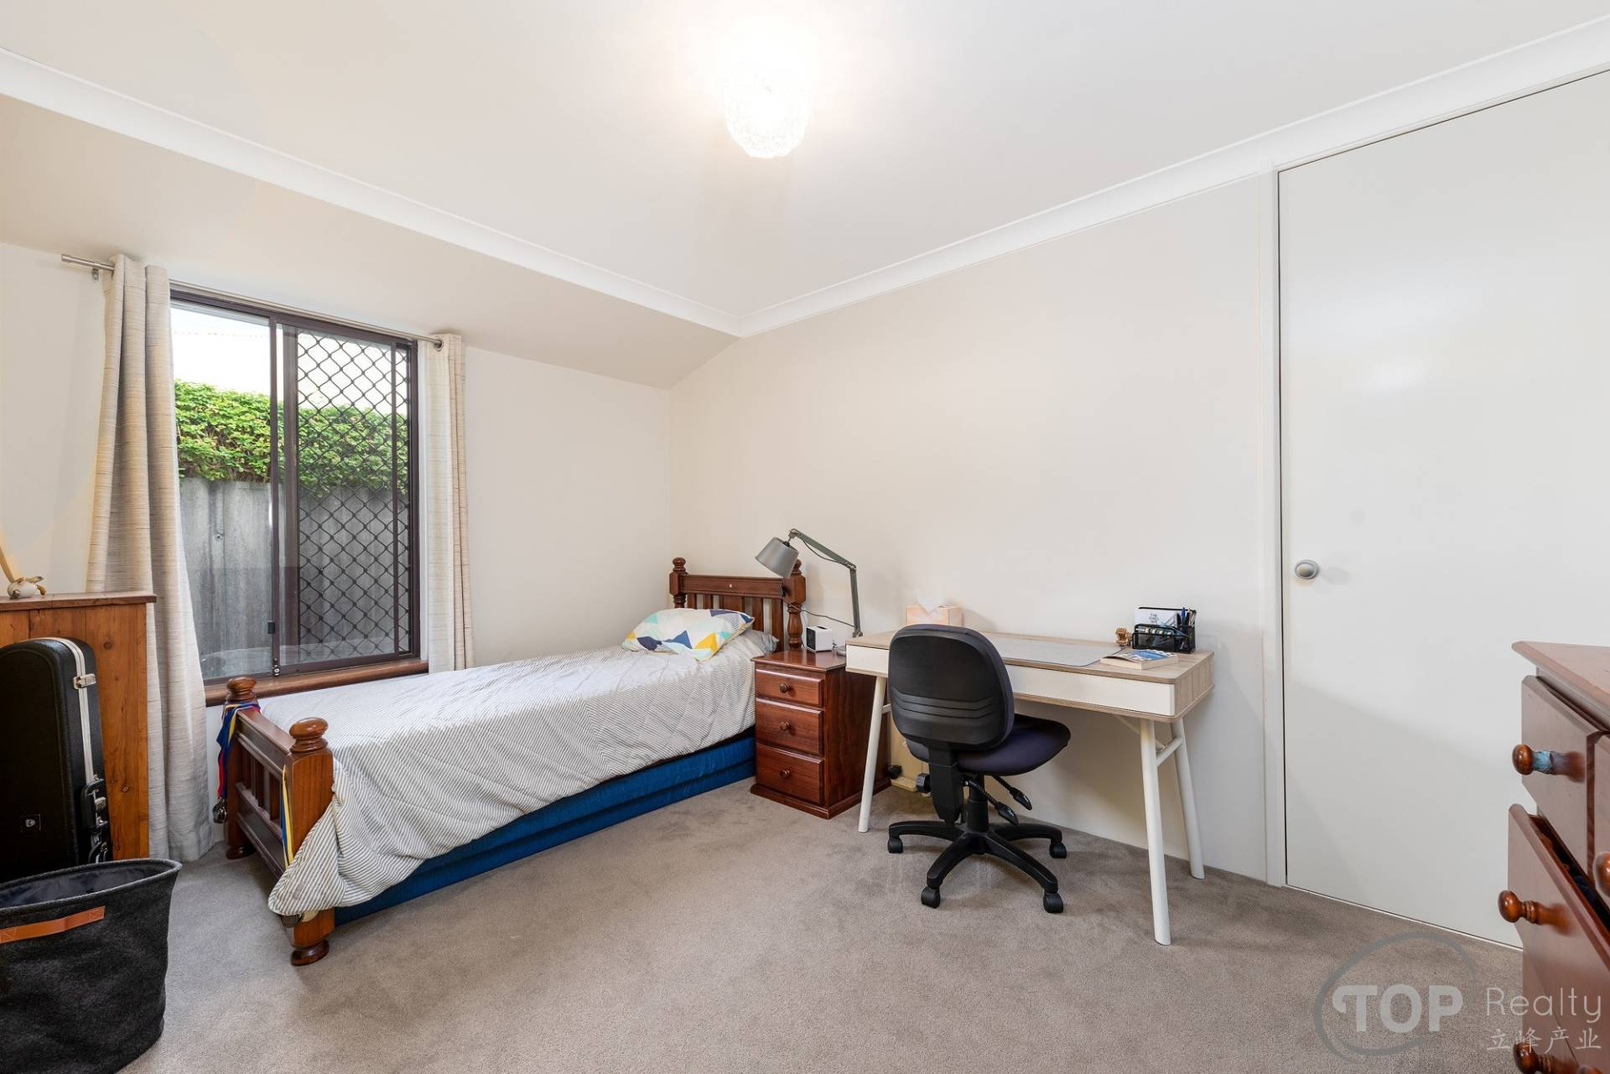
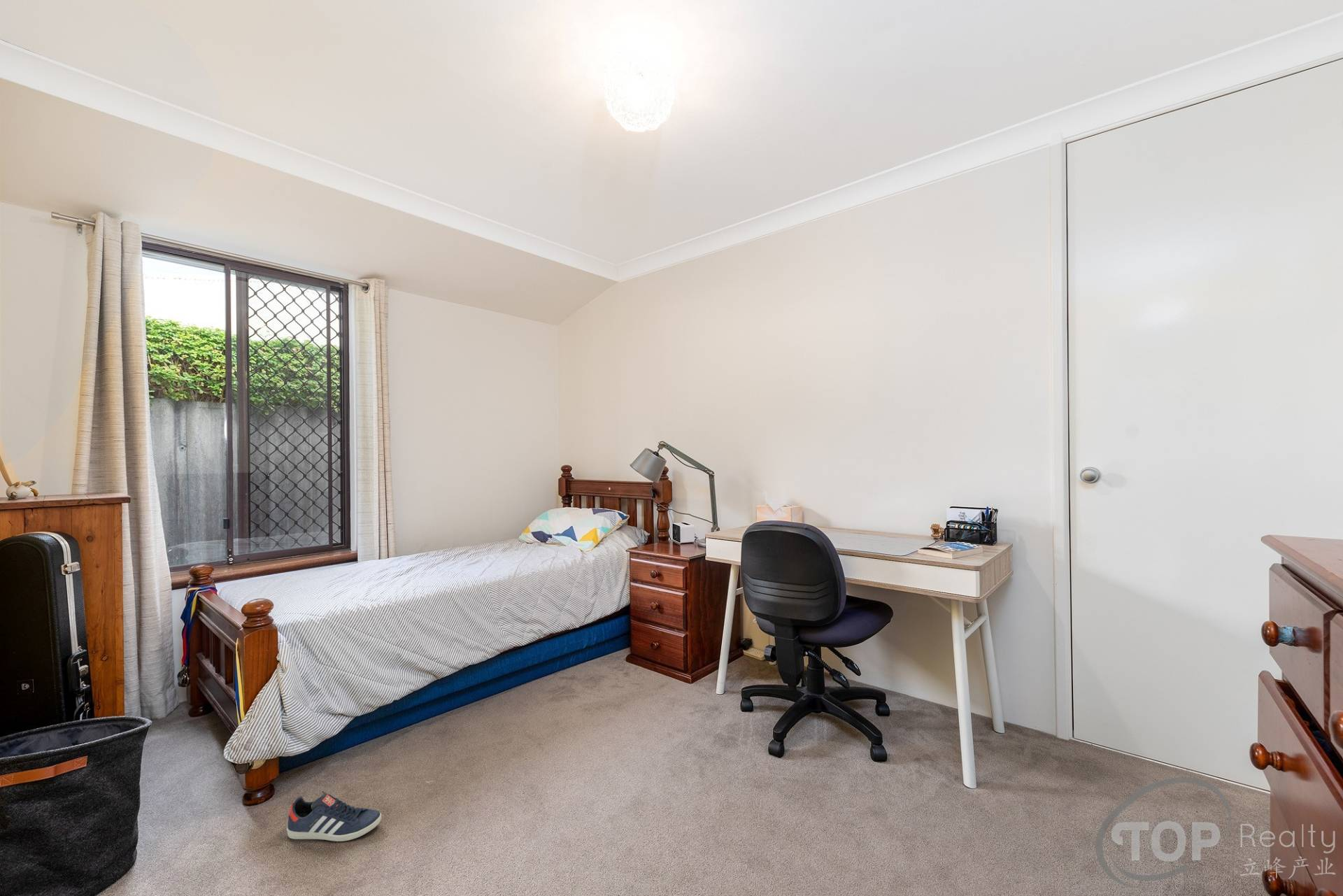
+ sneaker (334, 813)
